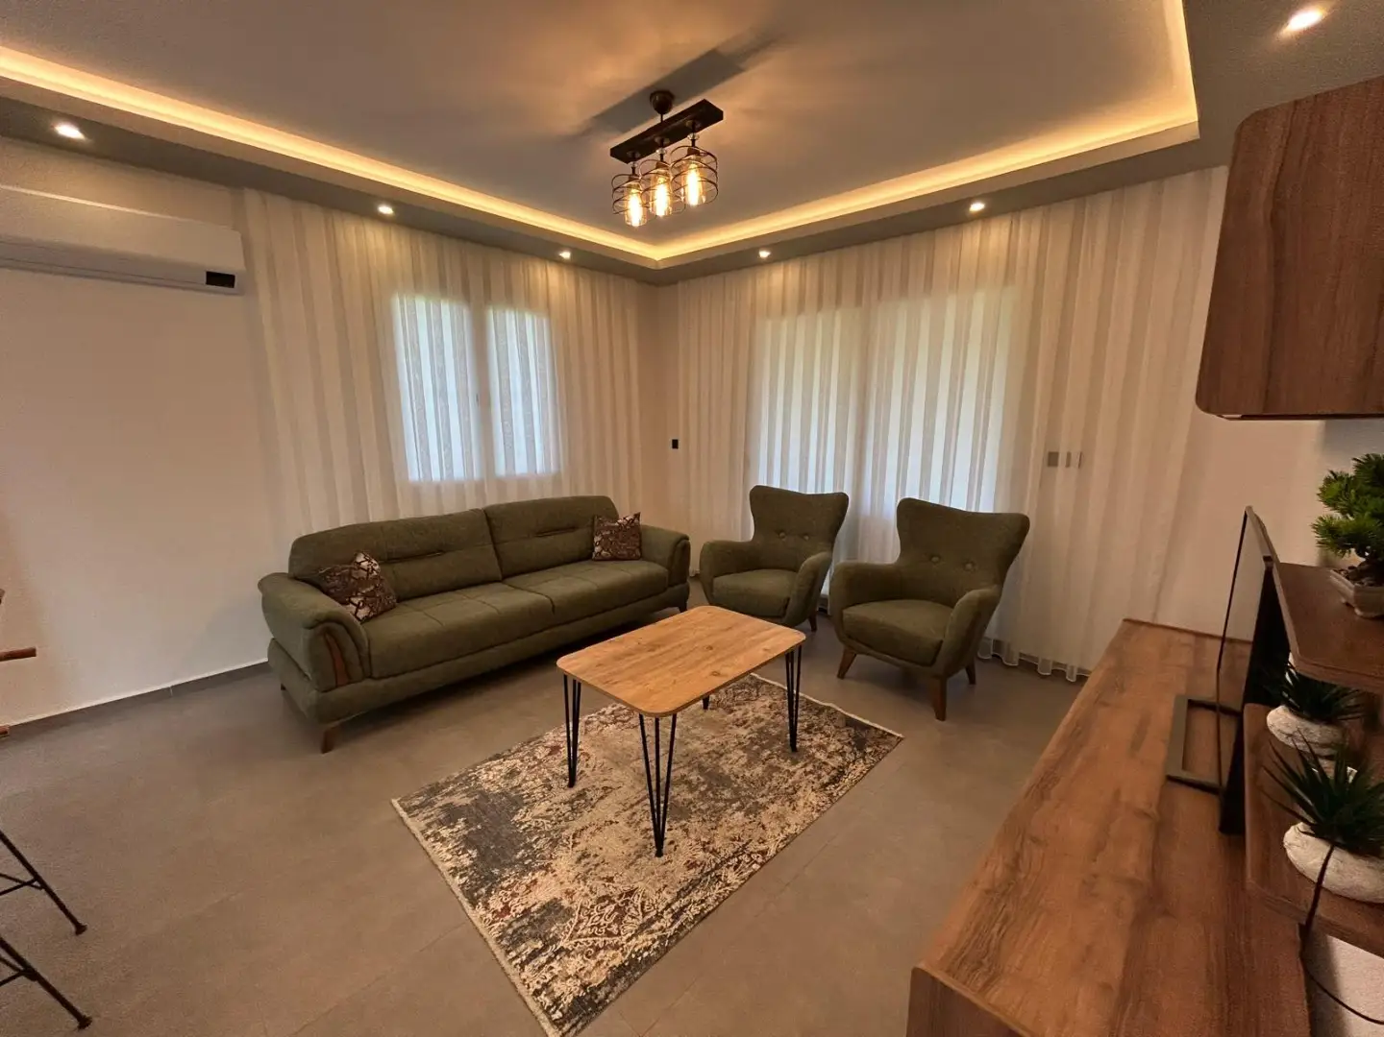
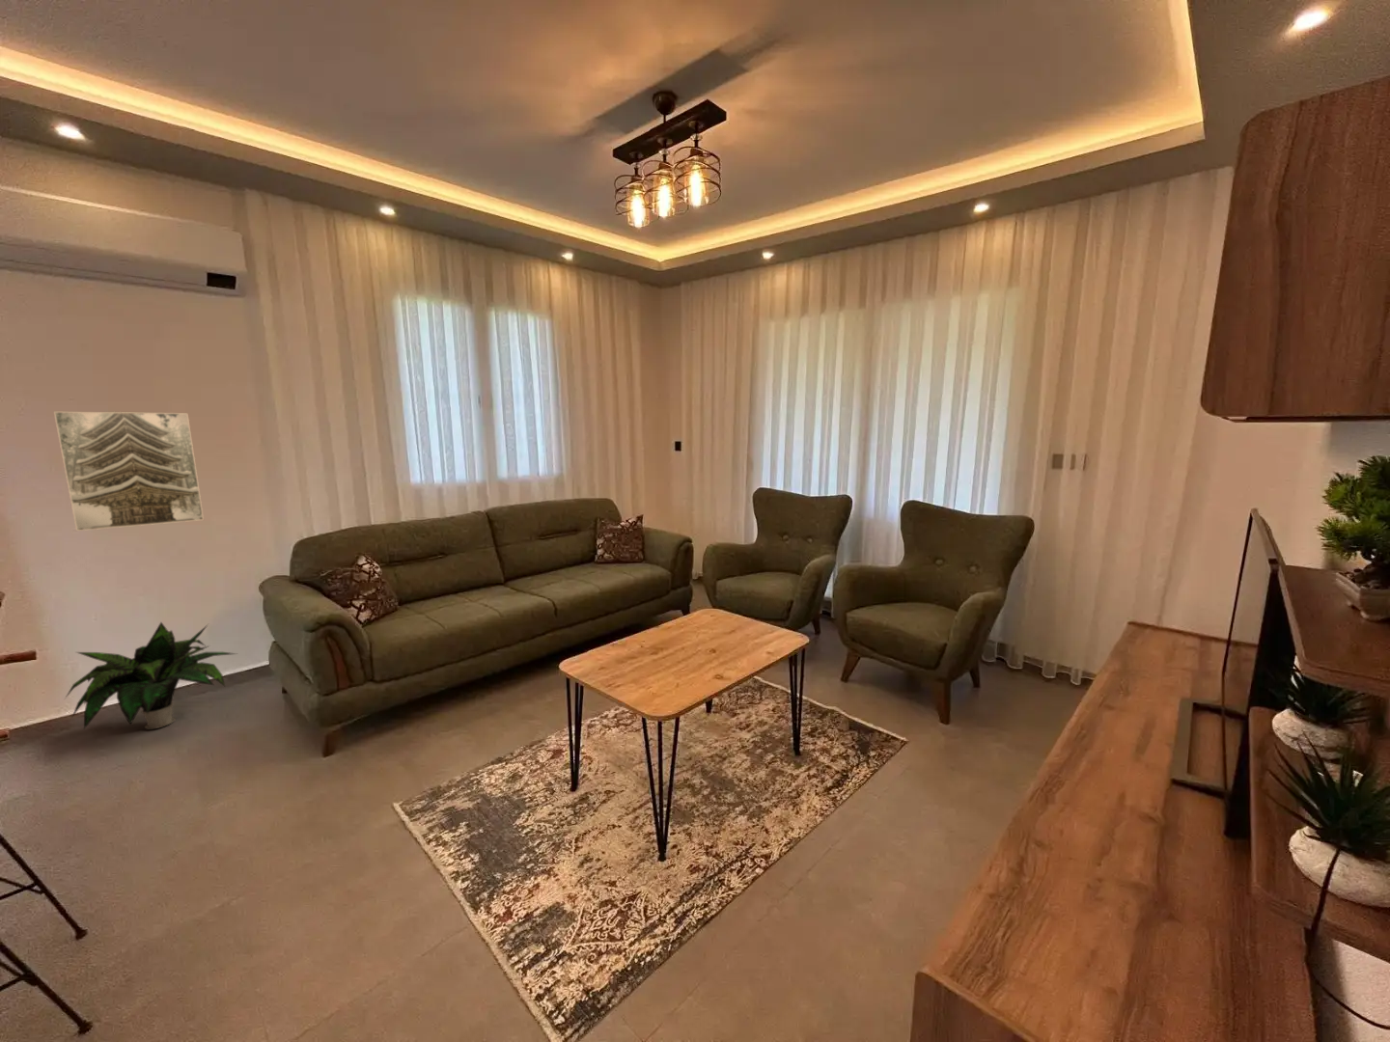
+ potted plant (159, 675)
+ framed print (135, 468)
